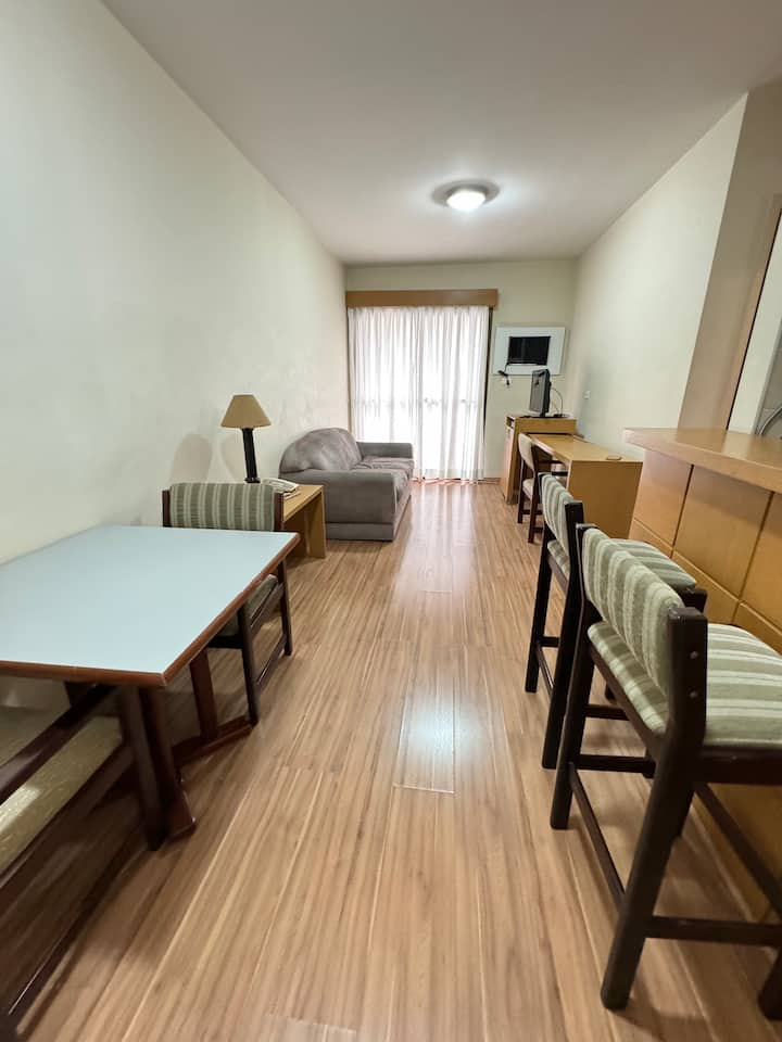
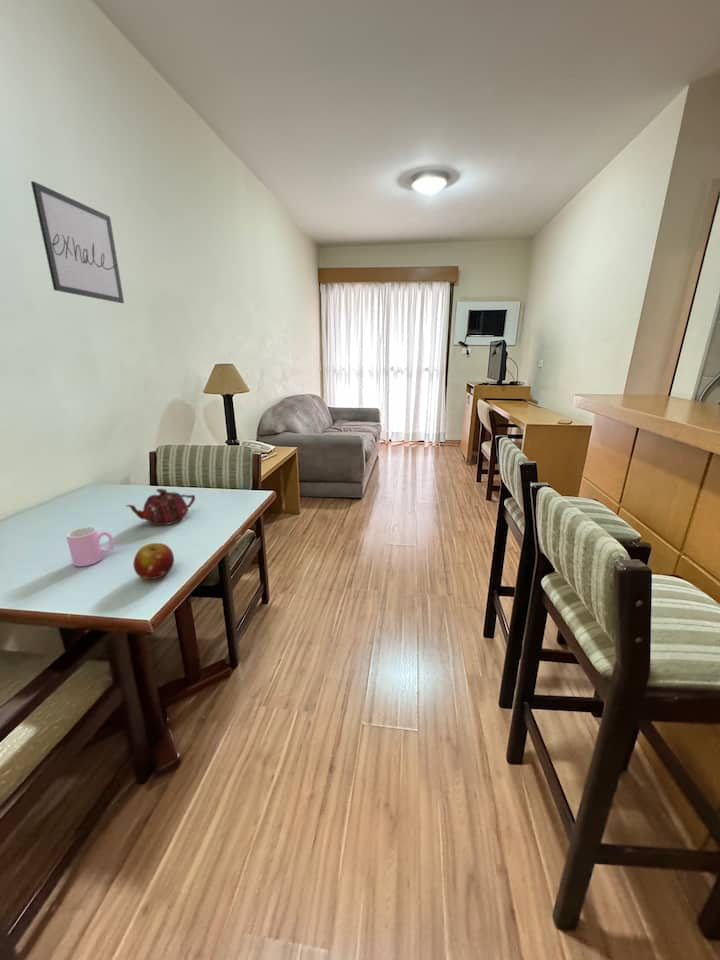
+ fruit (153, 560)
+ teapot (162, 505)
+ cup (92, 544)
+ wall art (83, 250)
